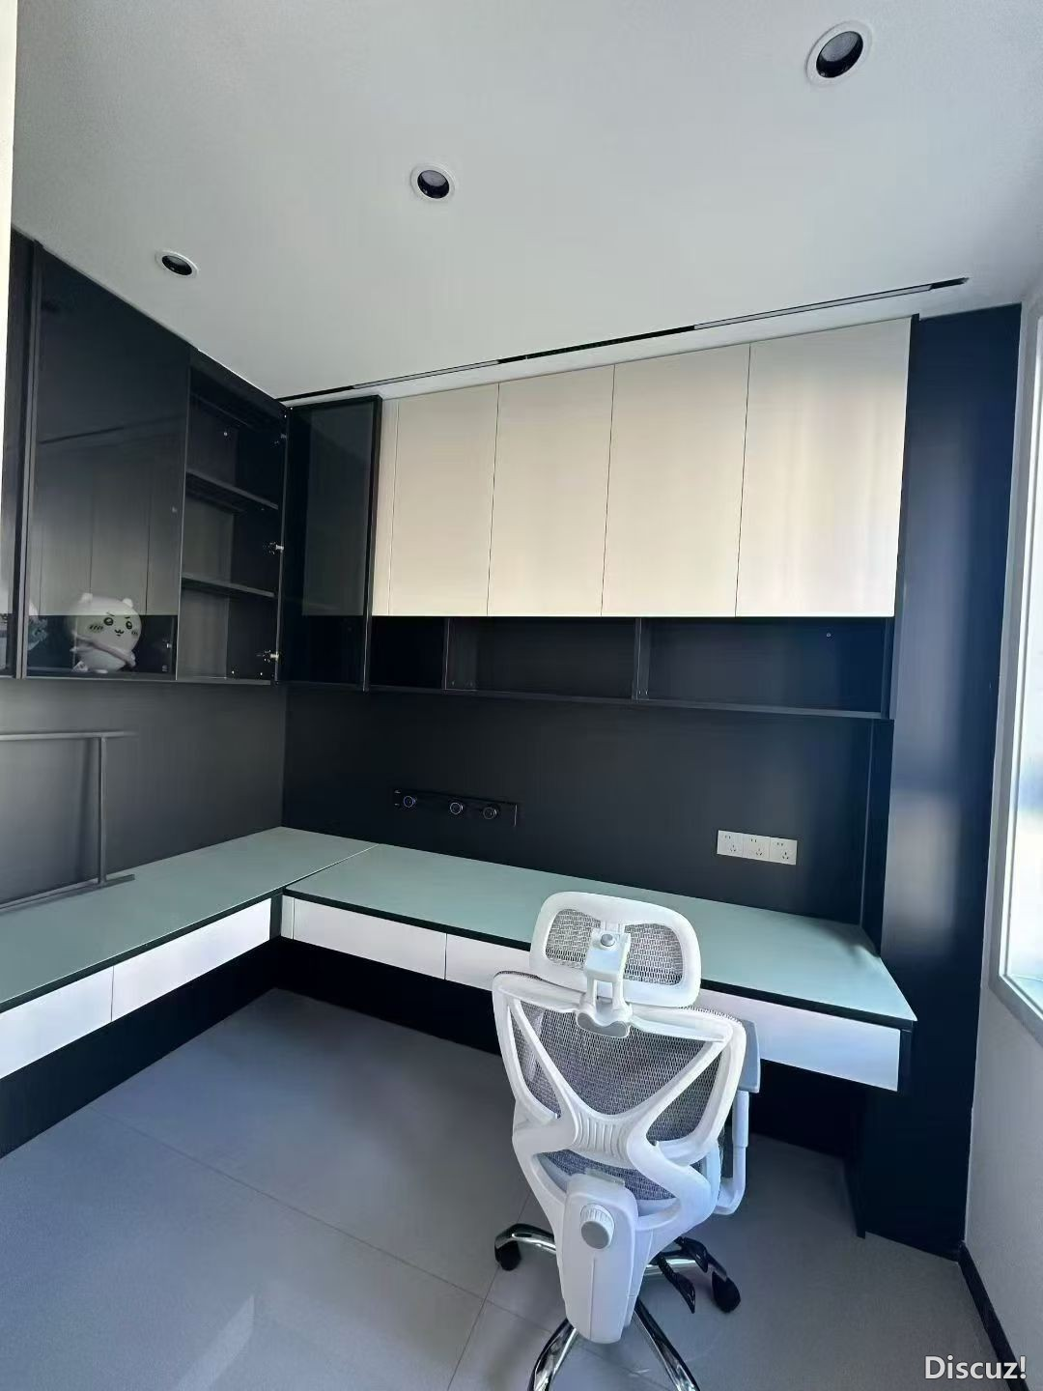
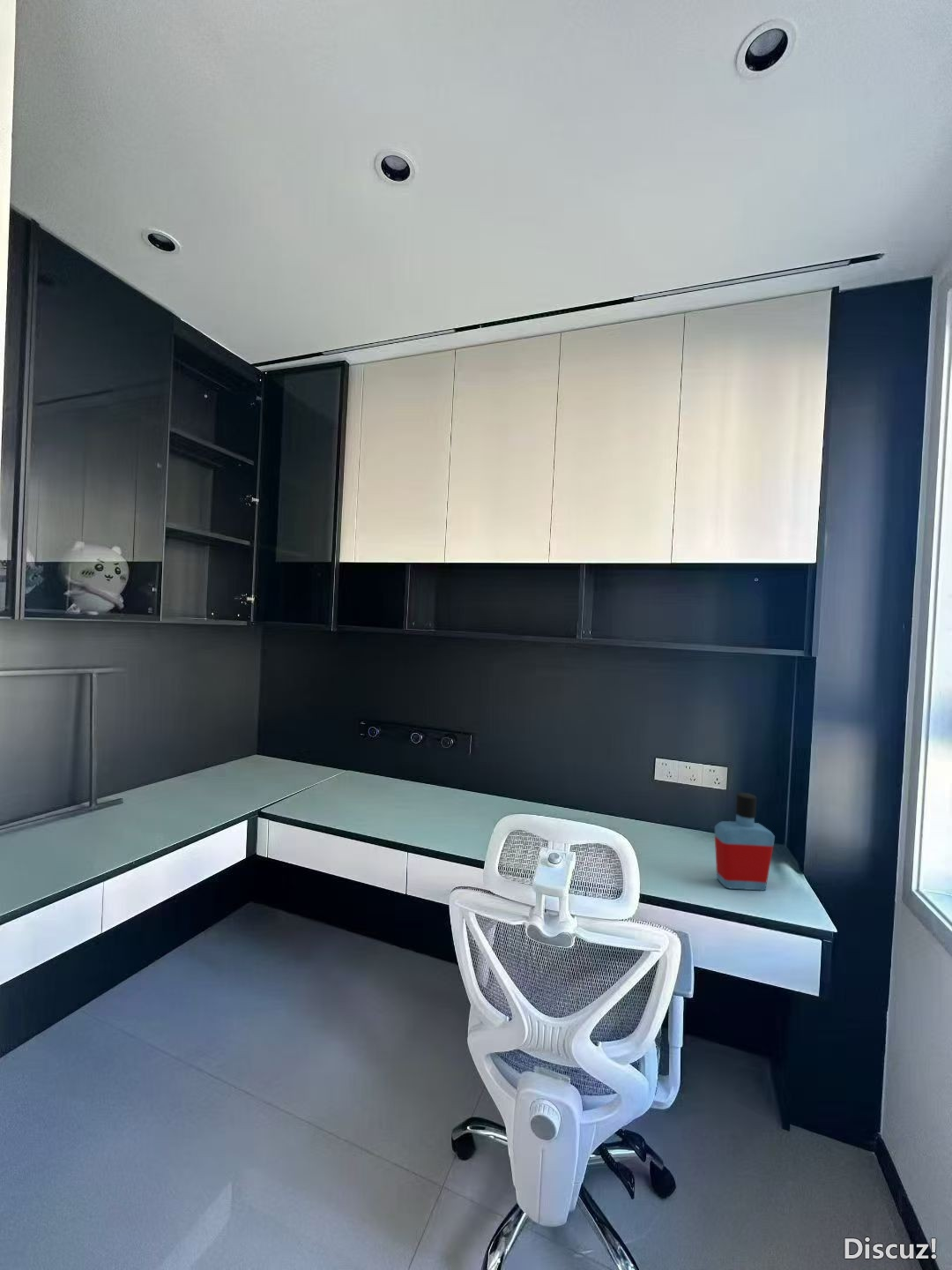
+ bottle (743, 839)
